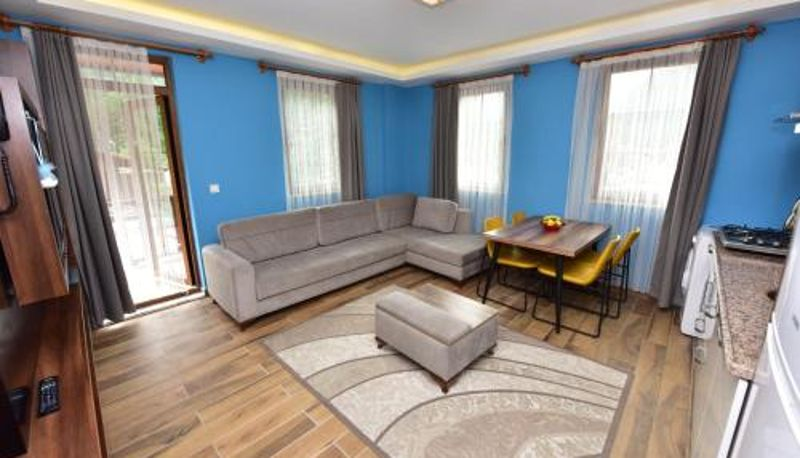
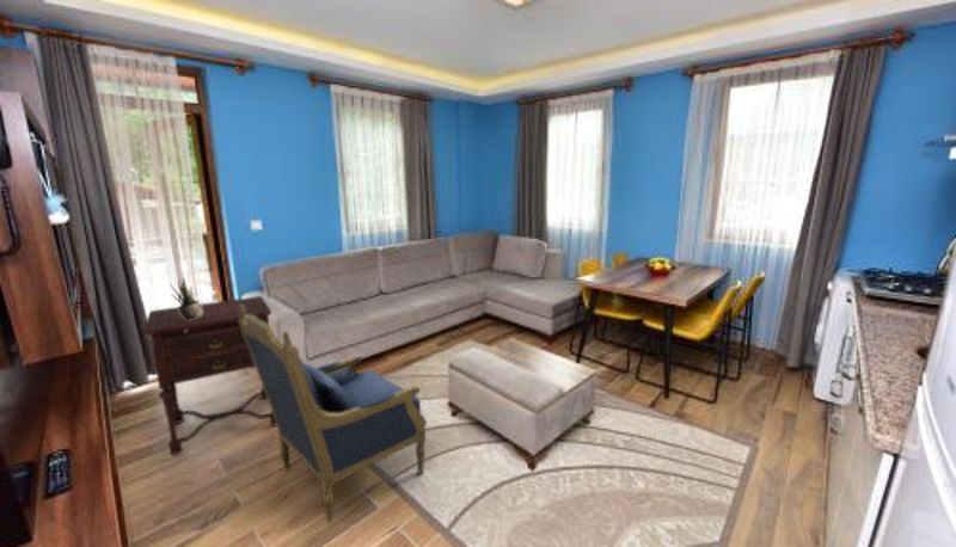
+ armchair (337, 392)
+ side table (219, 368)
+ potted plant (185, 296)
